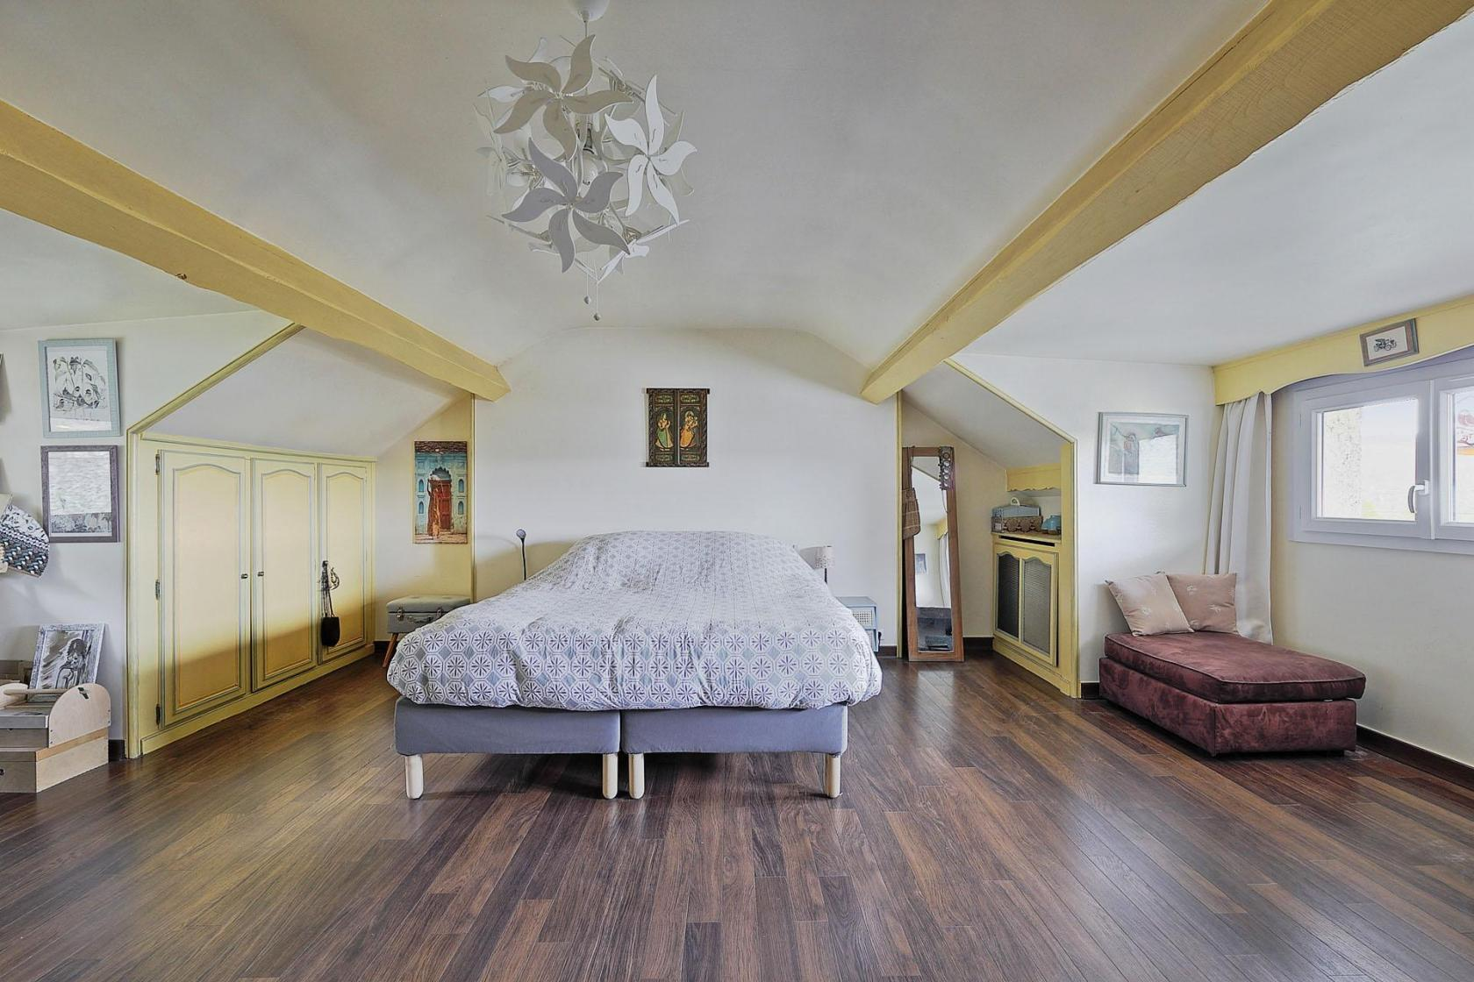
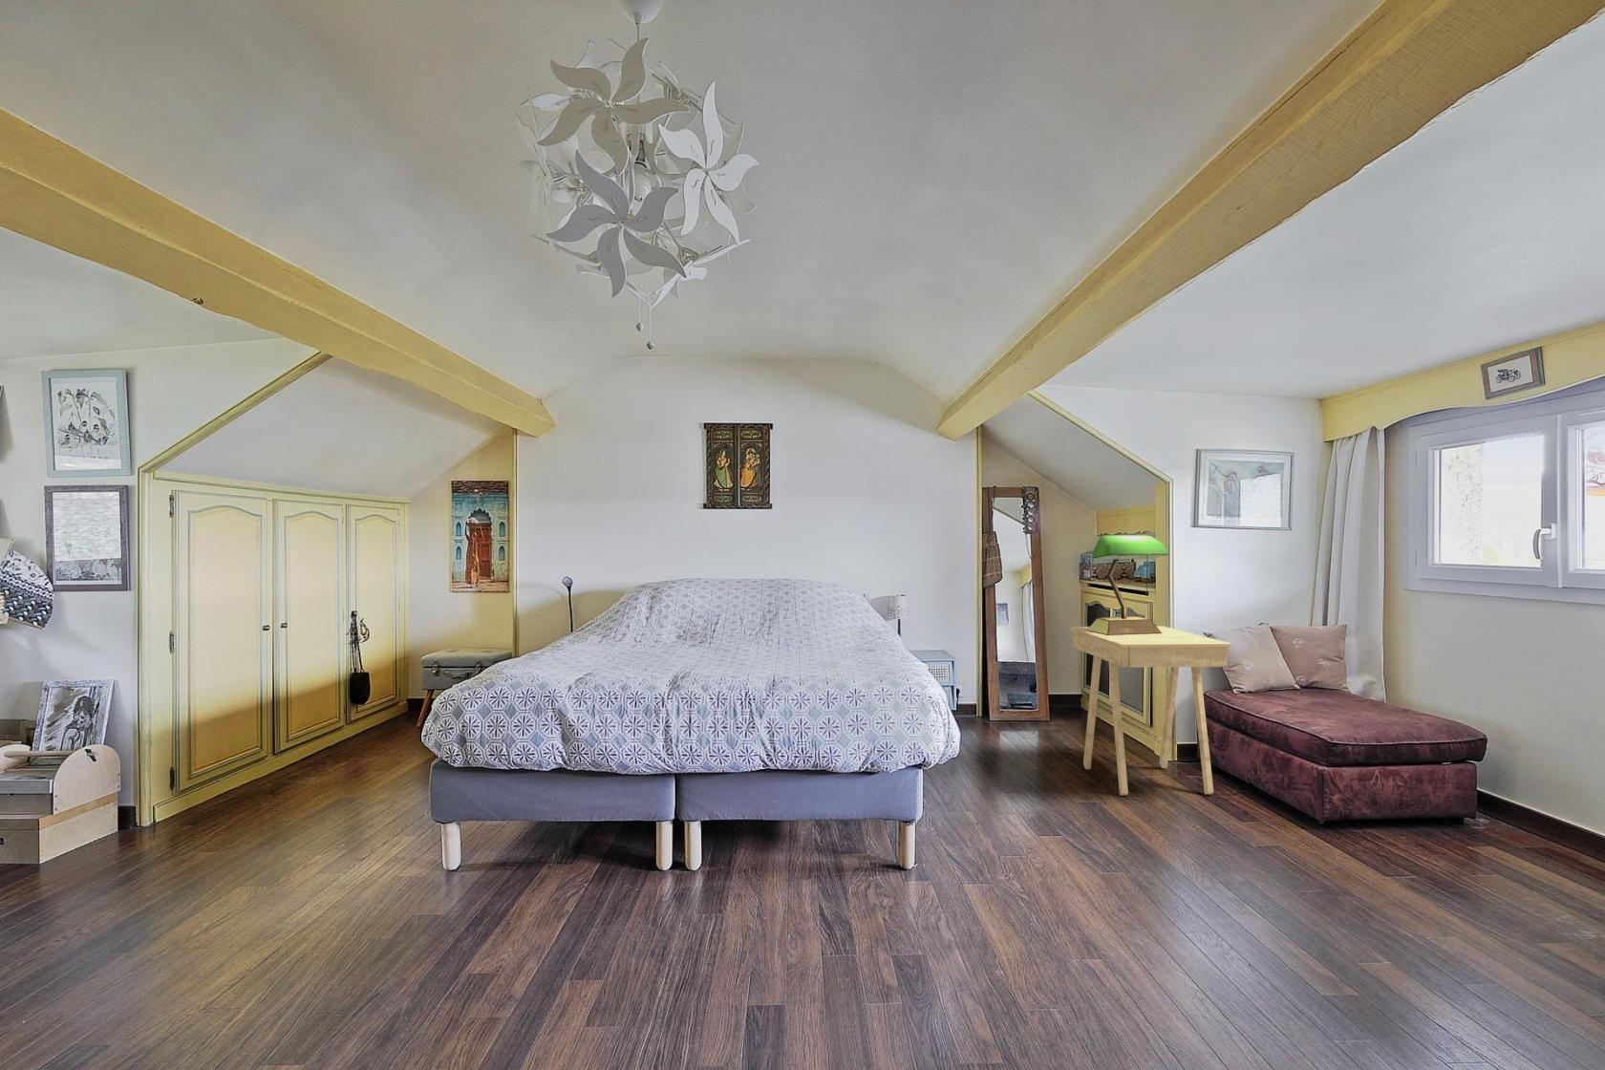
+ table lamp (1117, 586)
+ side table (1166, 707)
